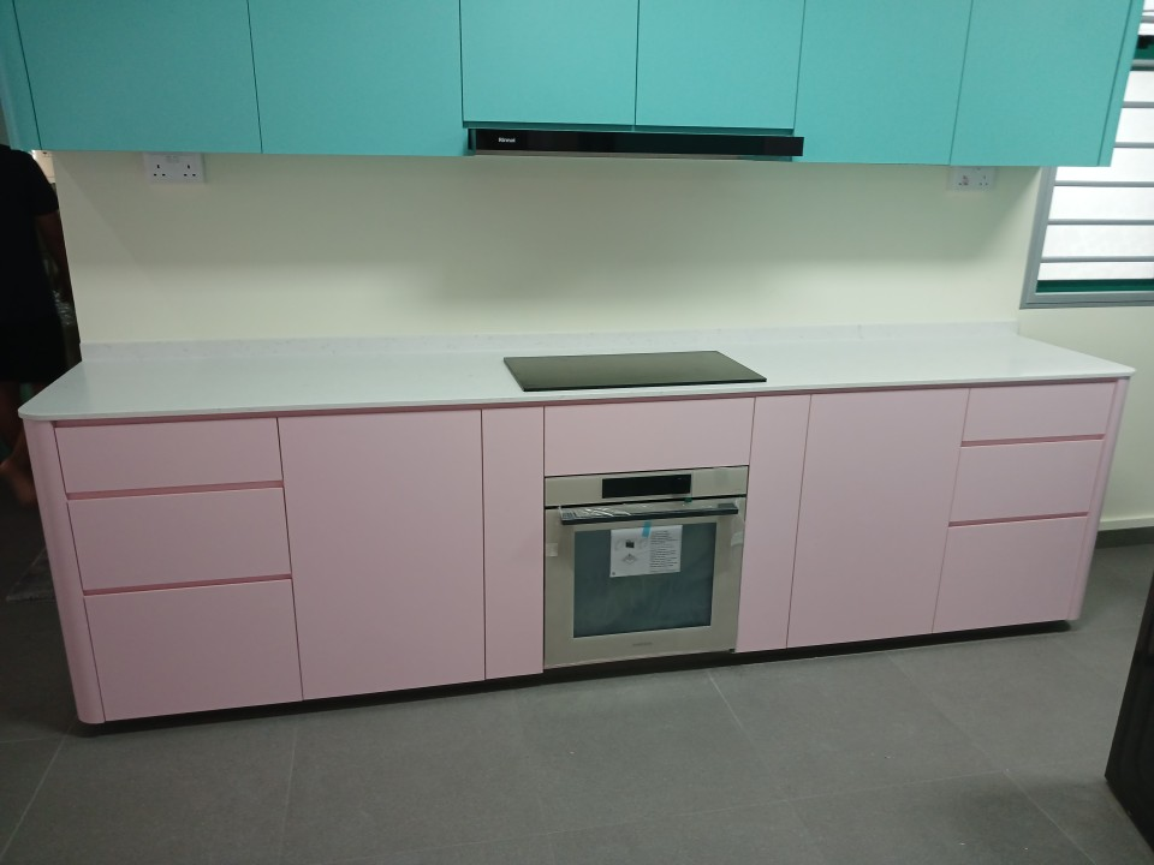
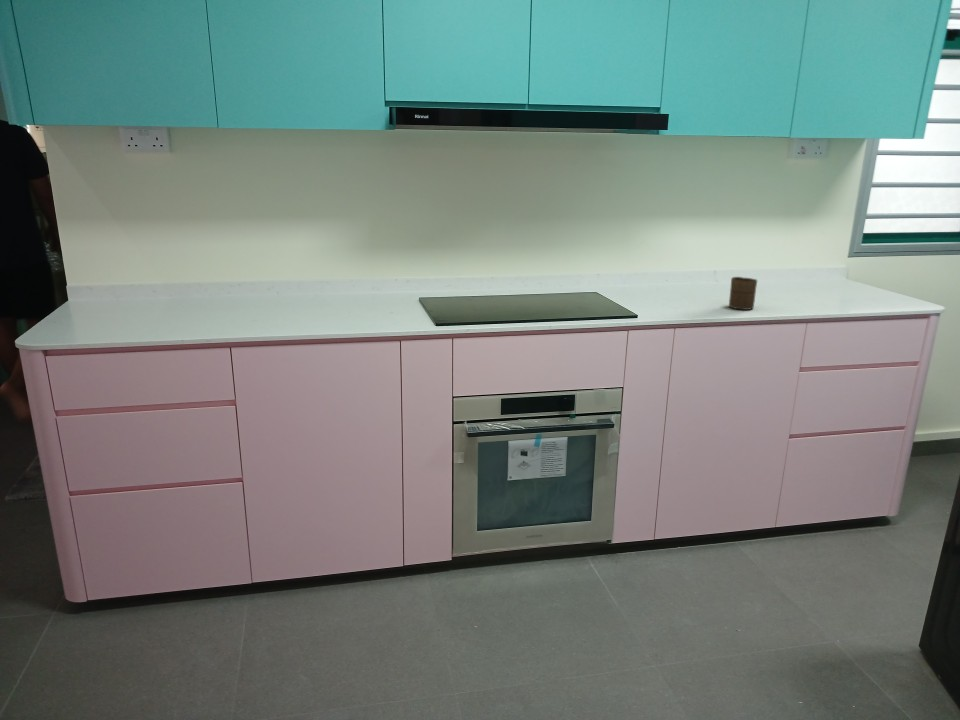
+ cup (742, 292)
